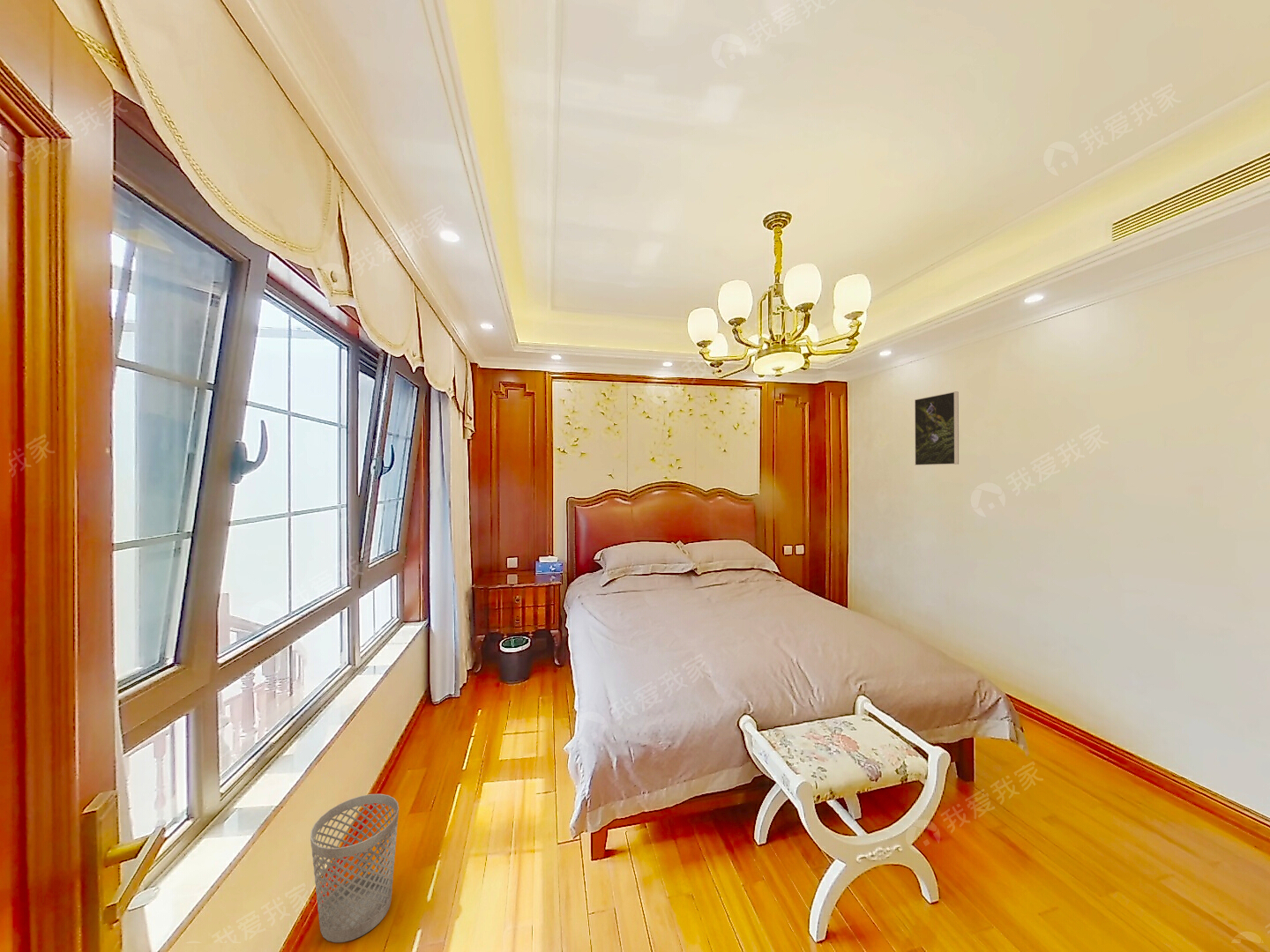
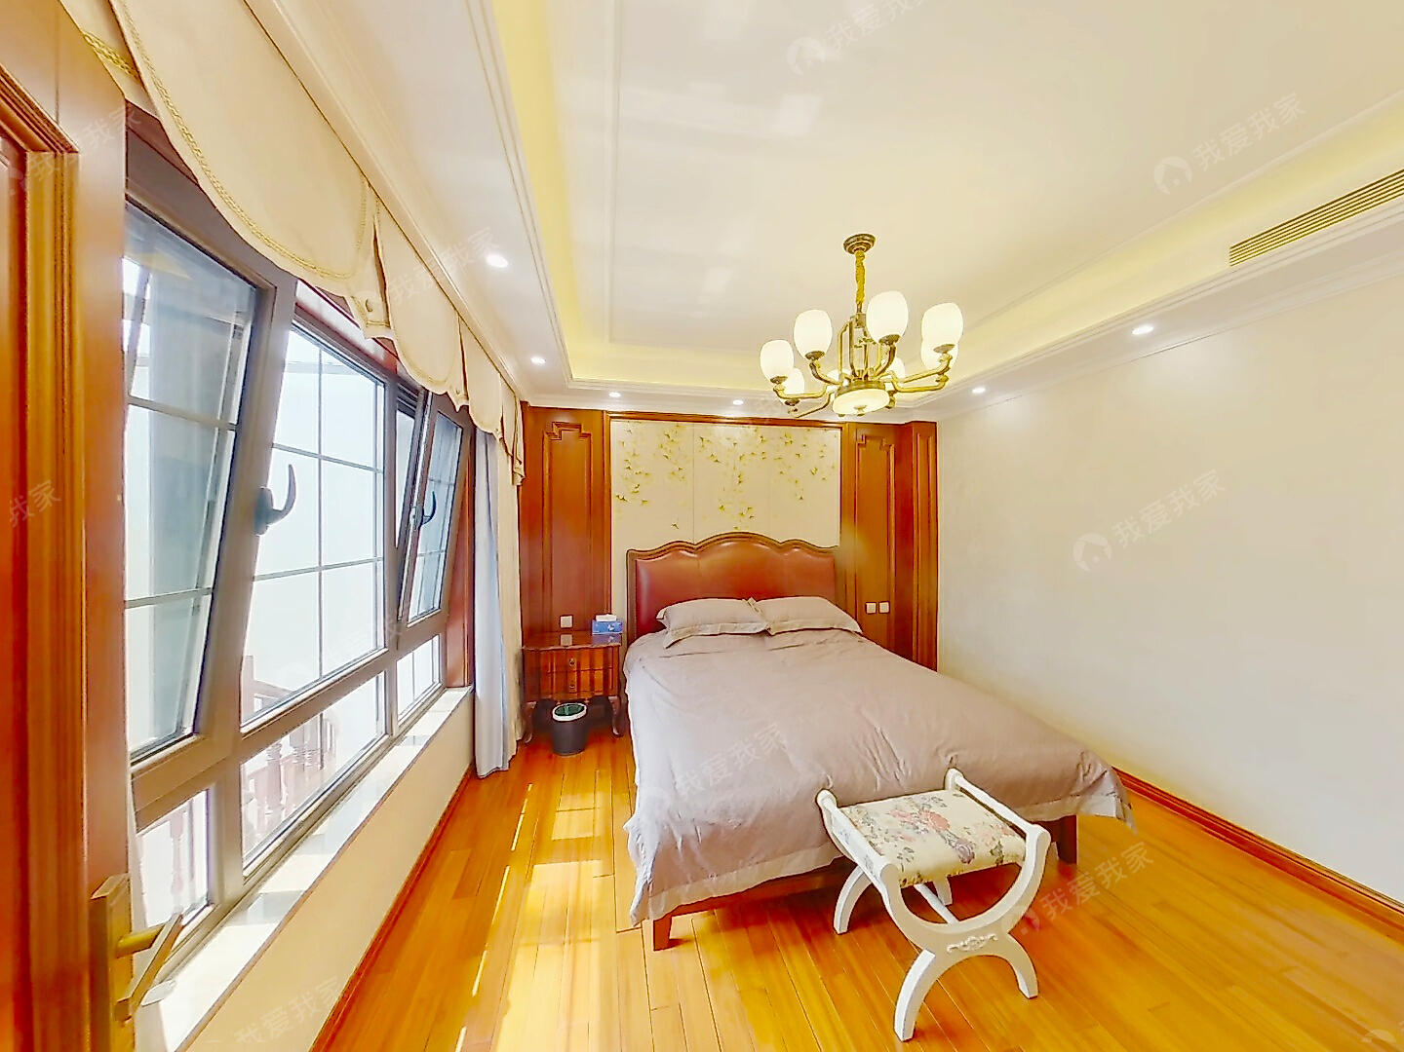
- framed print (935, 430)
- wastebasket (356, 866)
